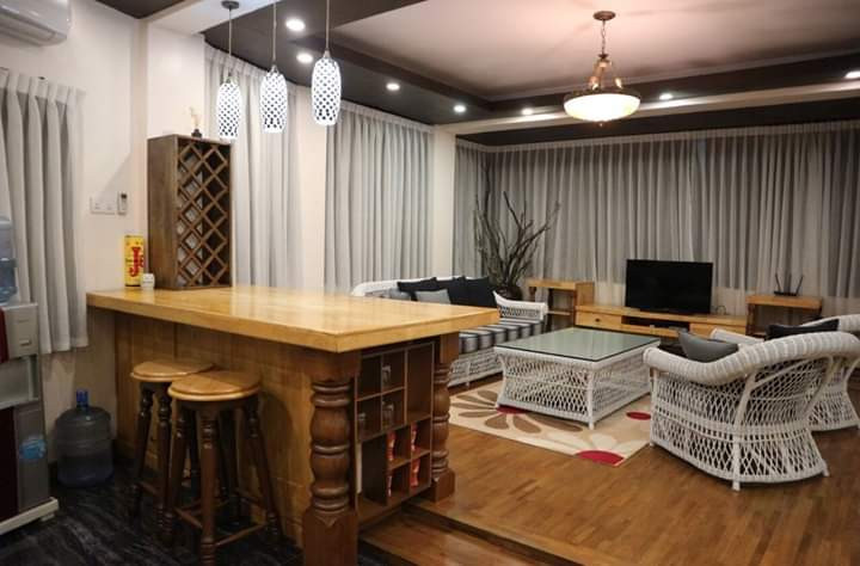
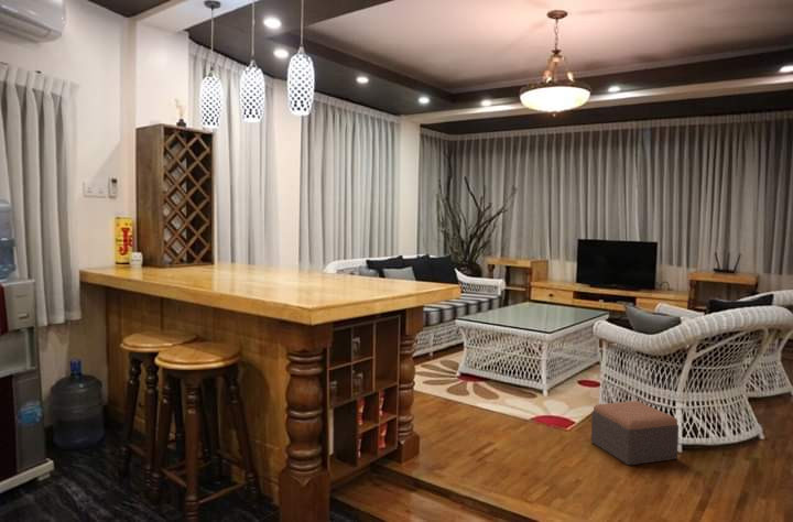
+ footstool (633, 429)
